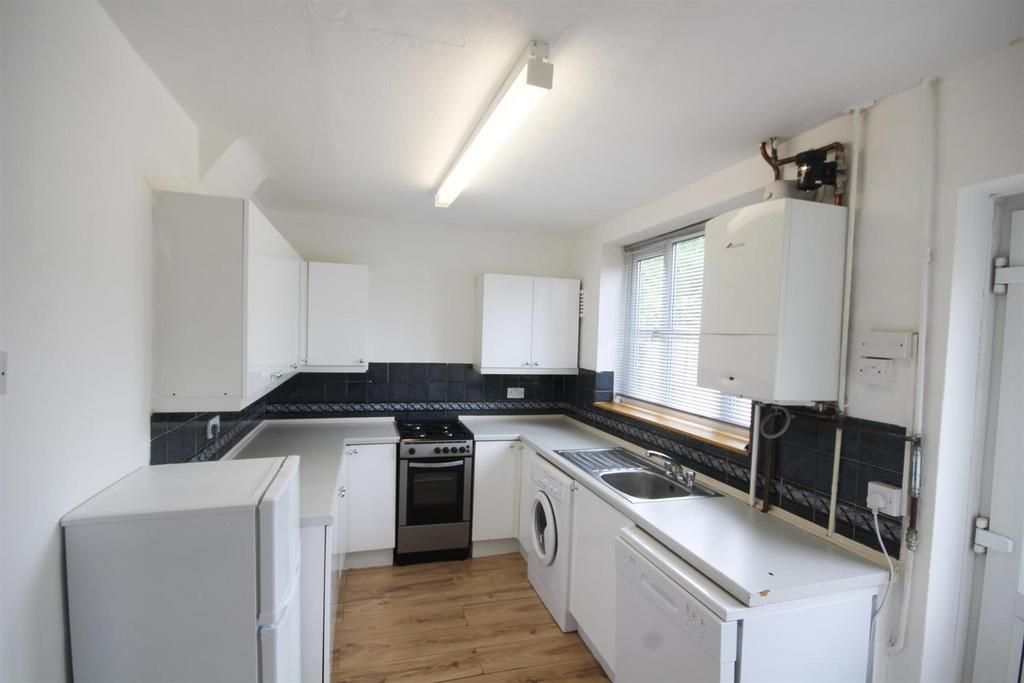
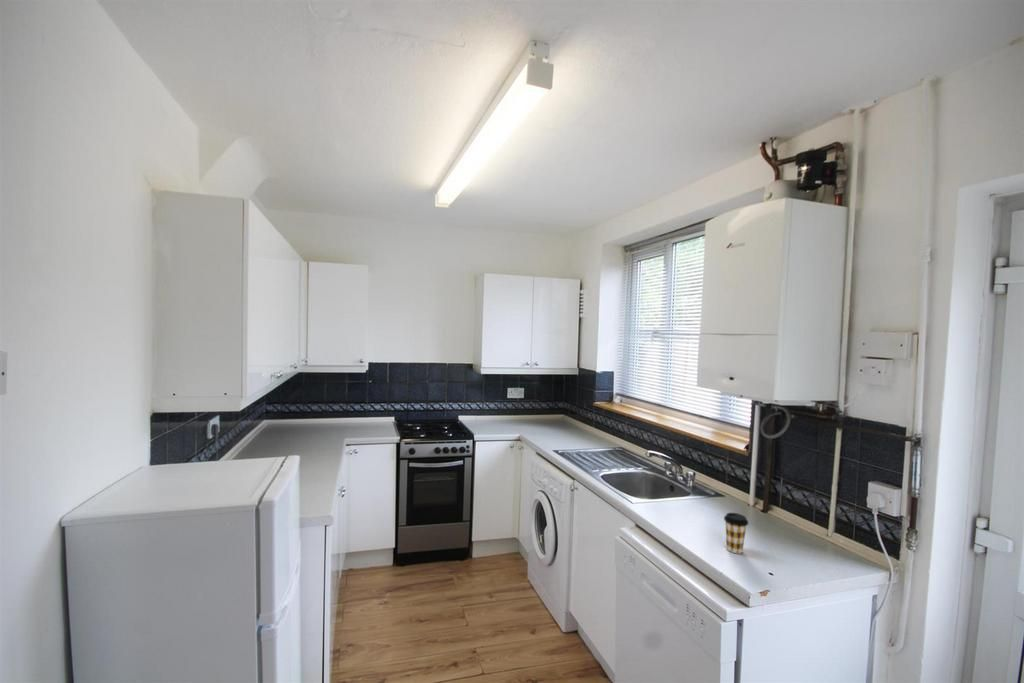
+ coffee cup (735, 533)
